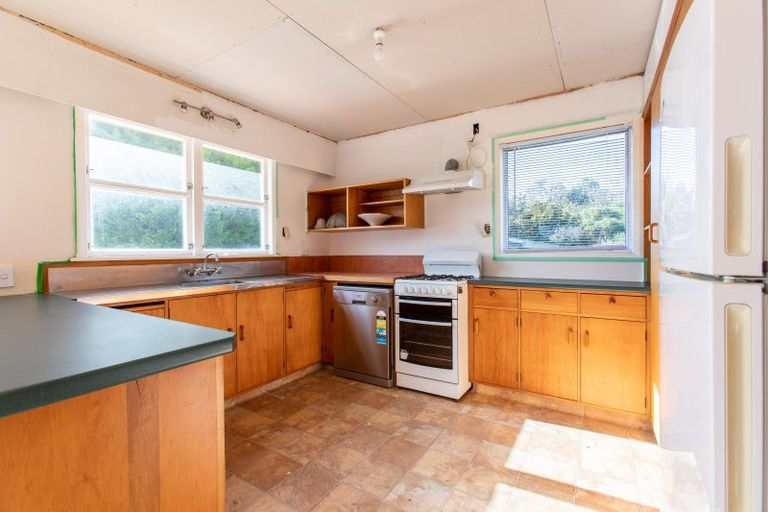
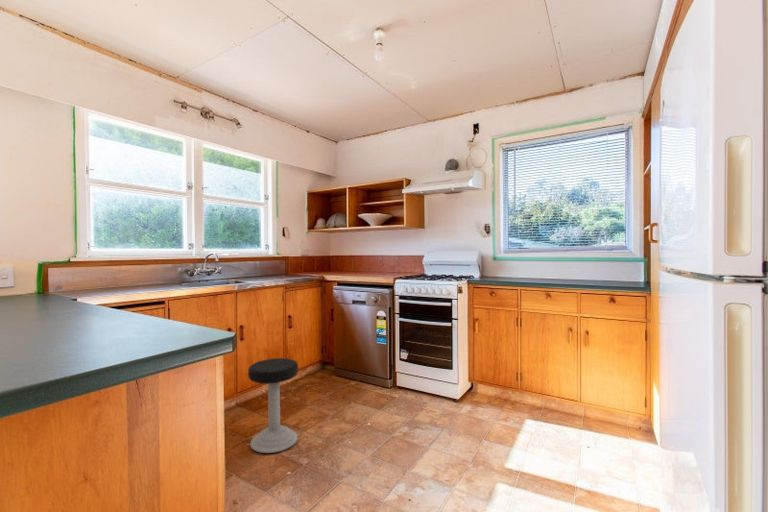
+ stool (274, 402)
